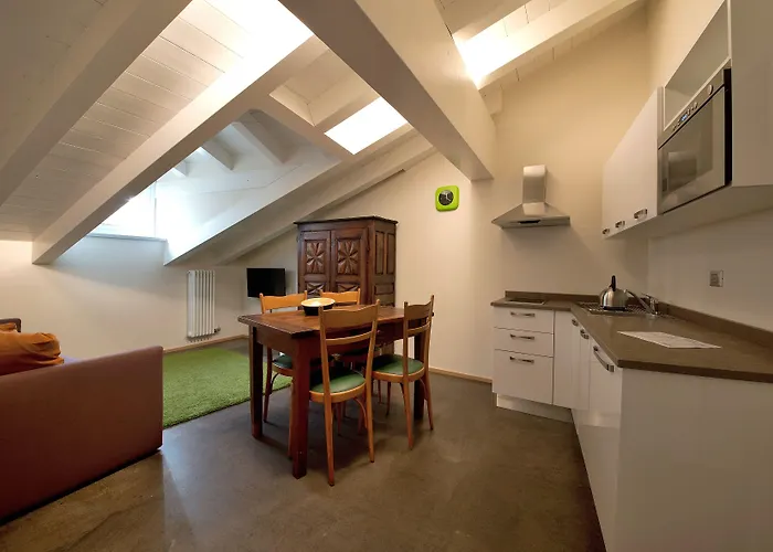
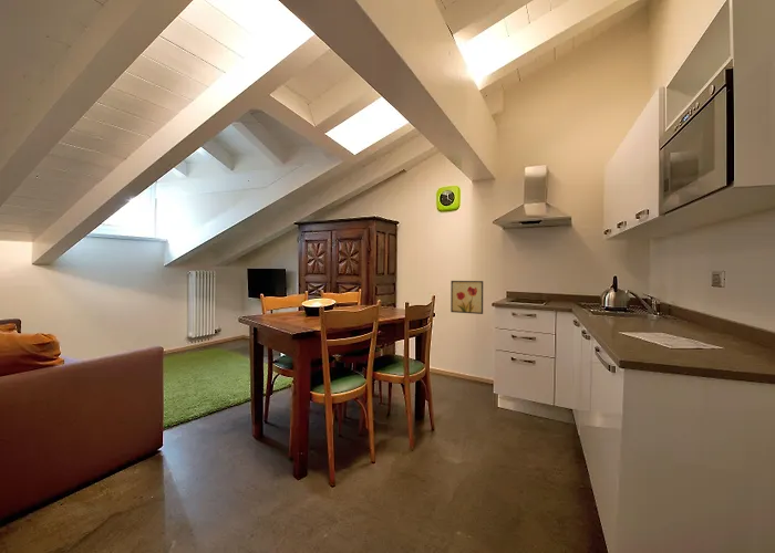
+ wall art (466, 296)
